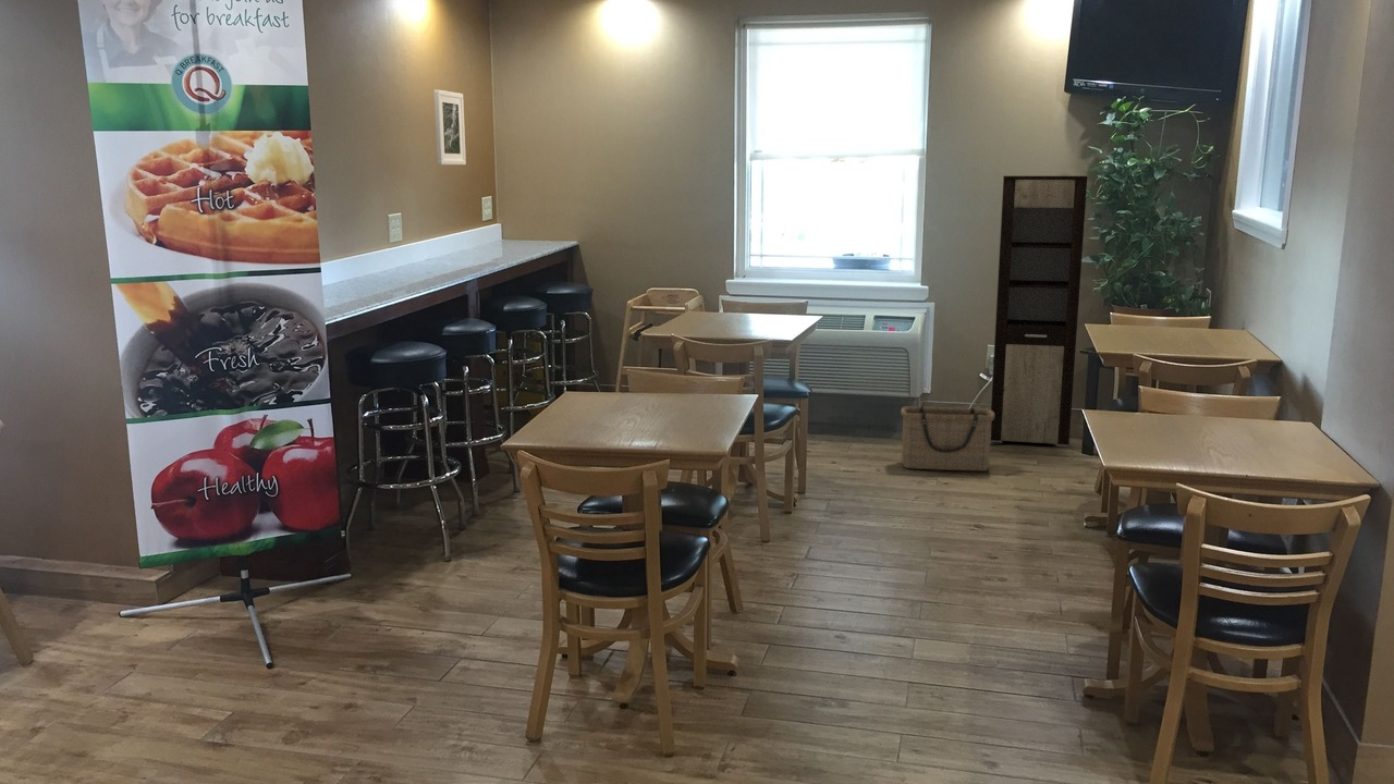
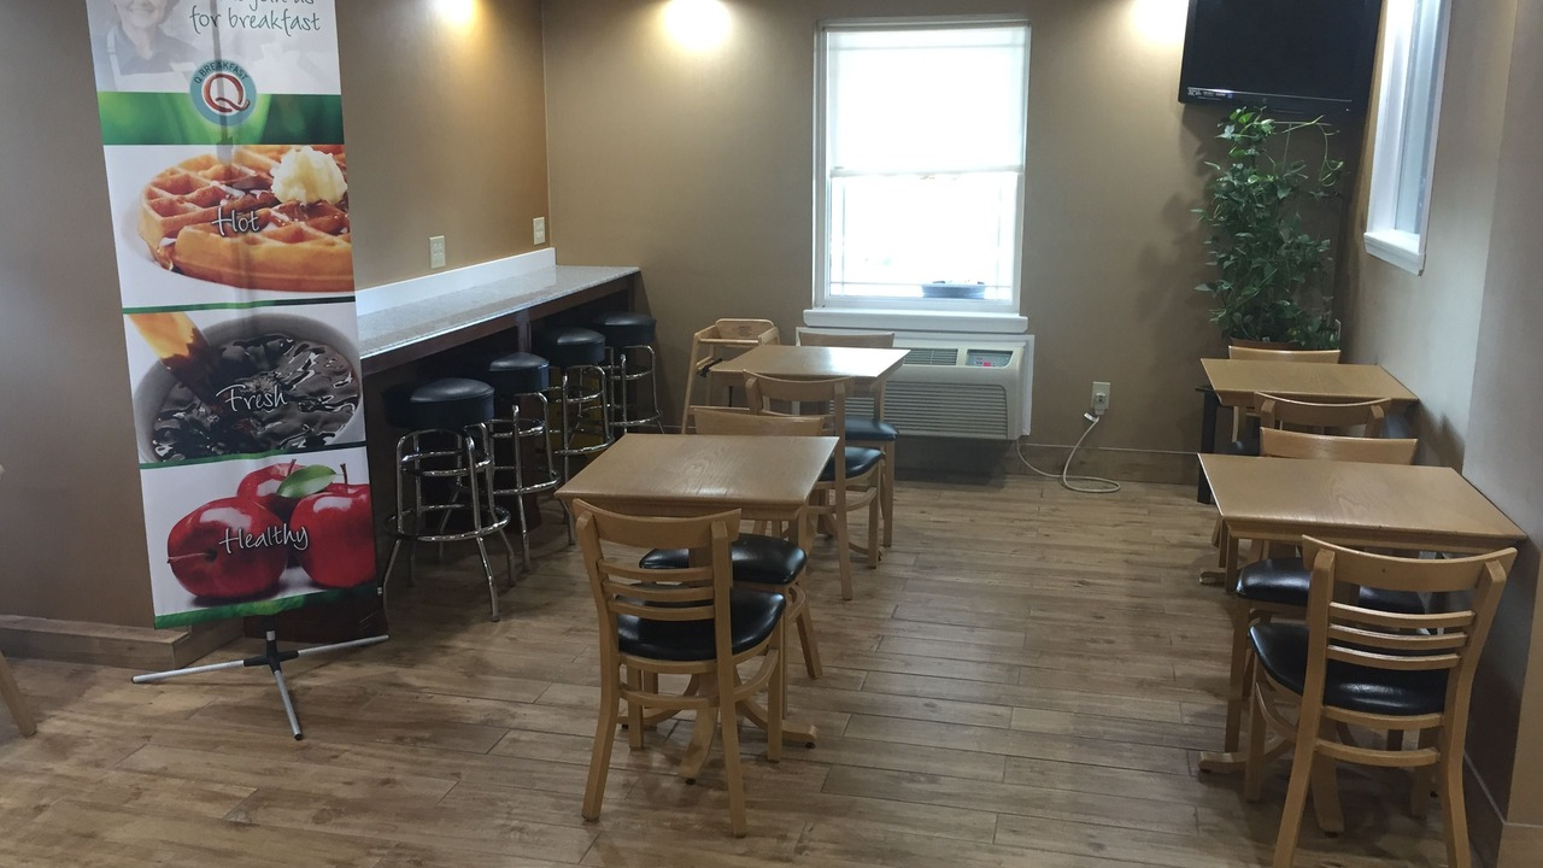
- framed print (450, 128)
- basket (945, 438)
- cabinet (1036, 310)
